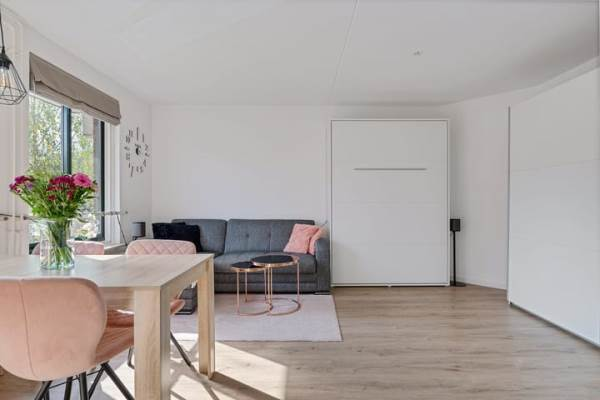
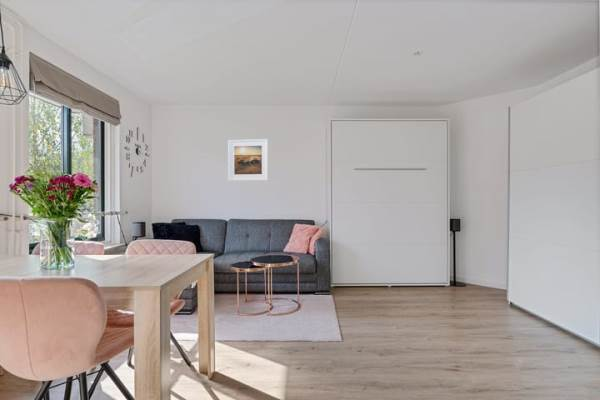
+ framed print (248, 160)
